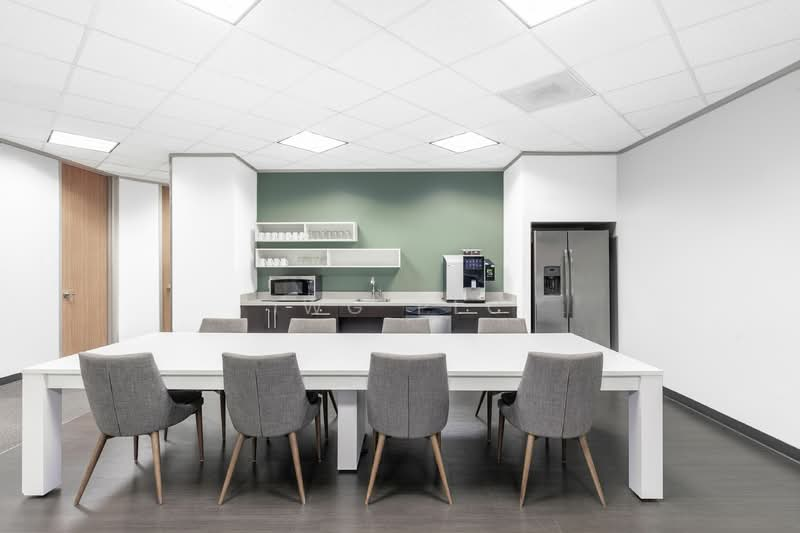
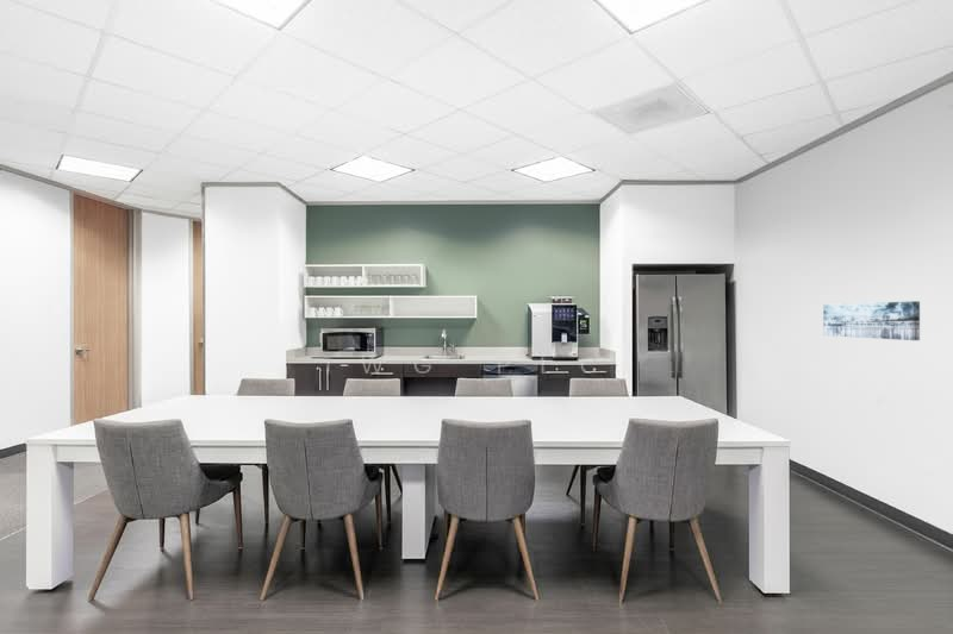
+ wall art (866, 320)
